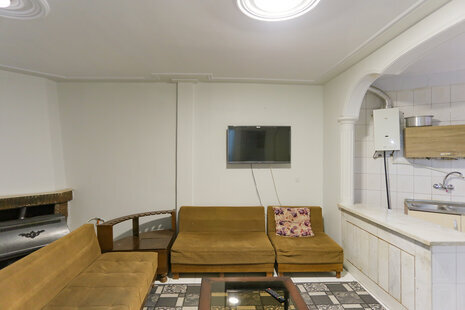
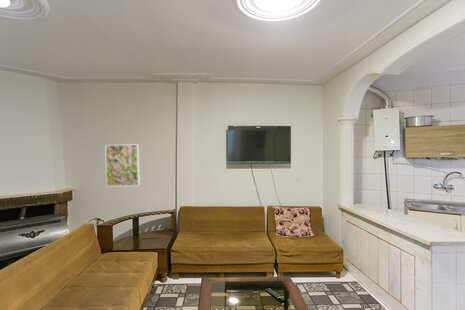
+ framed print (122, 165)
